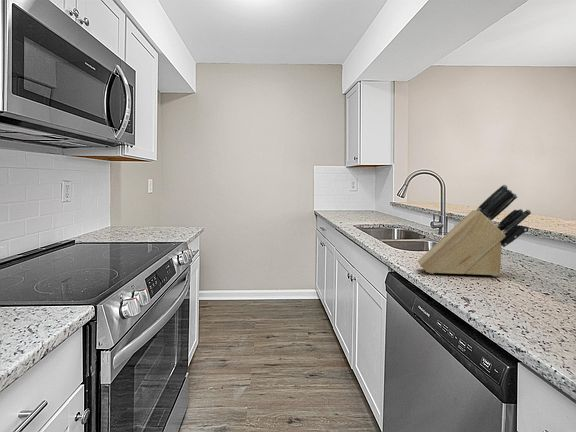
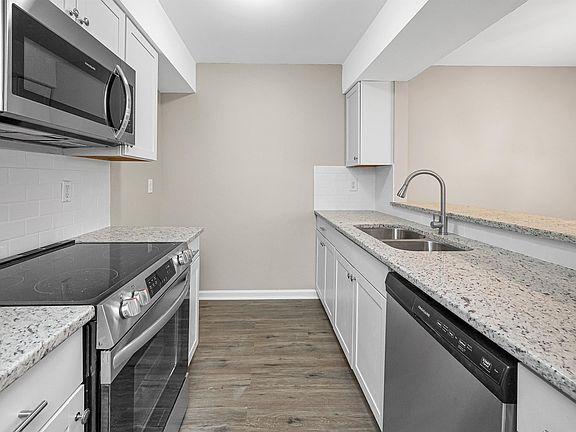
- knife block (472, 228)
